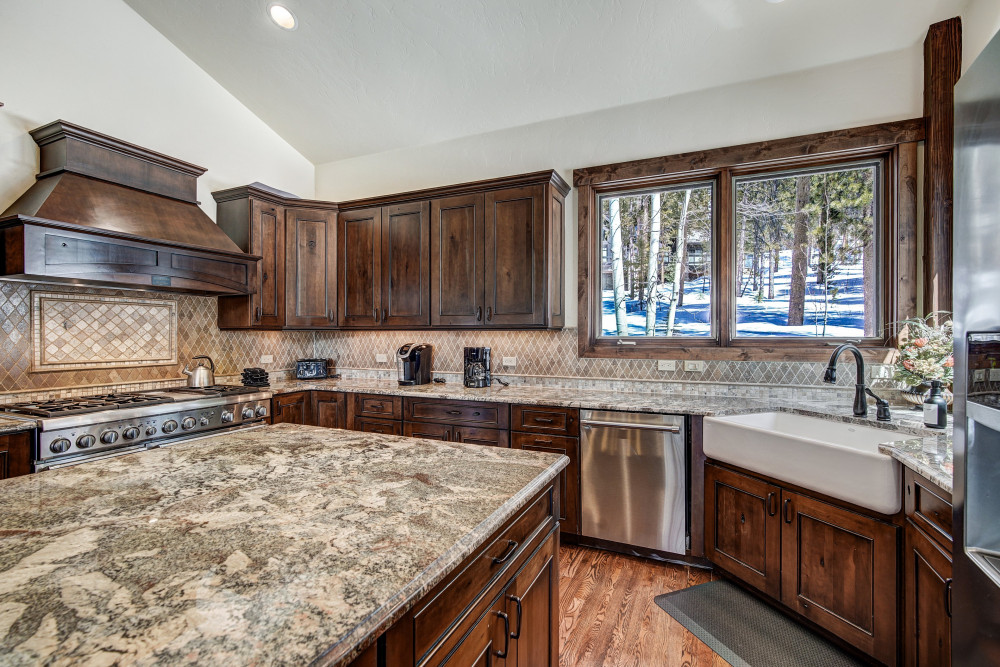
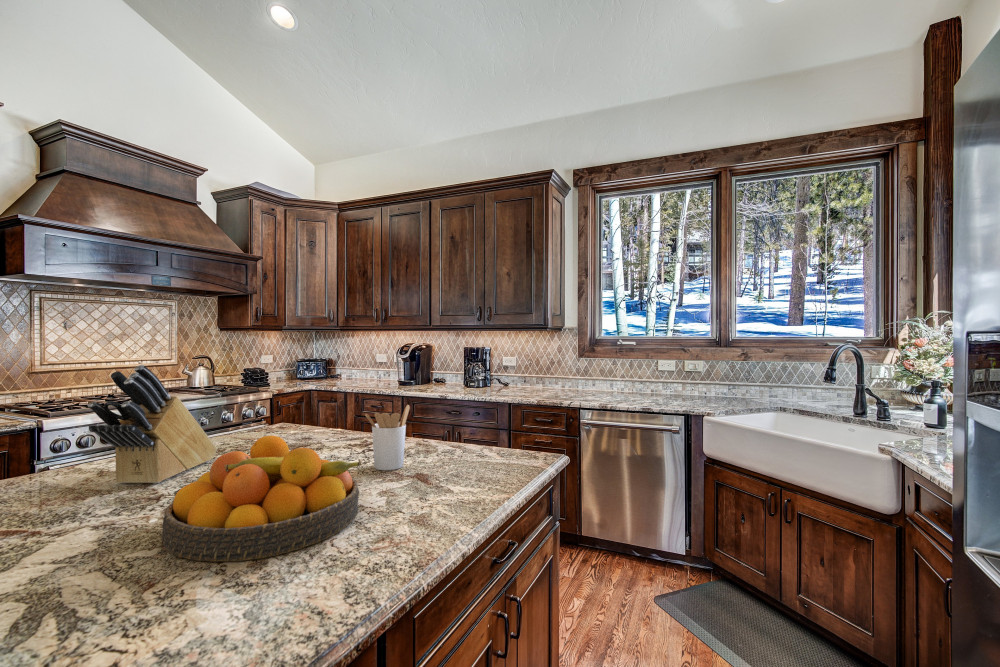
+ fruit bowl (268, 483)
+ knife block (159, 418)
+ utensil holder (388, 437)
